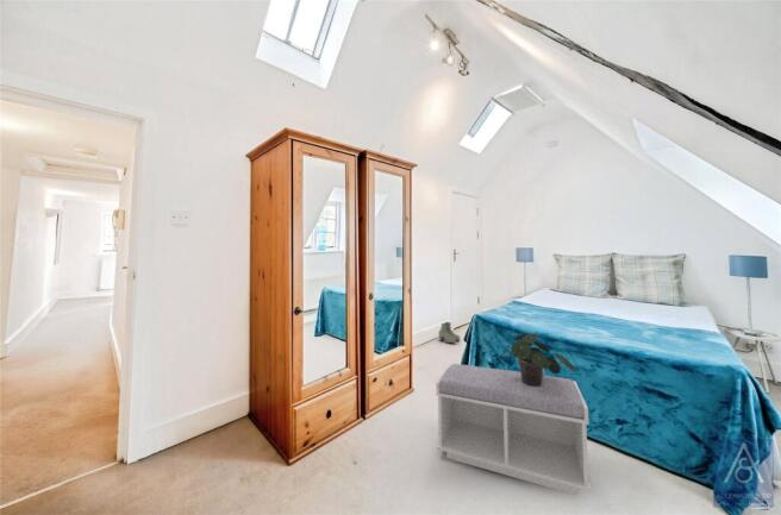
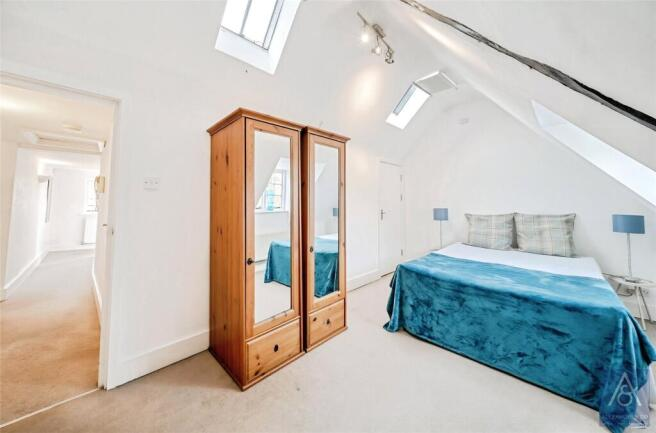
- boots (449, 332)
- bench (506, 417)
- potted plant (533, 357)
